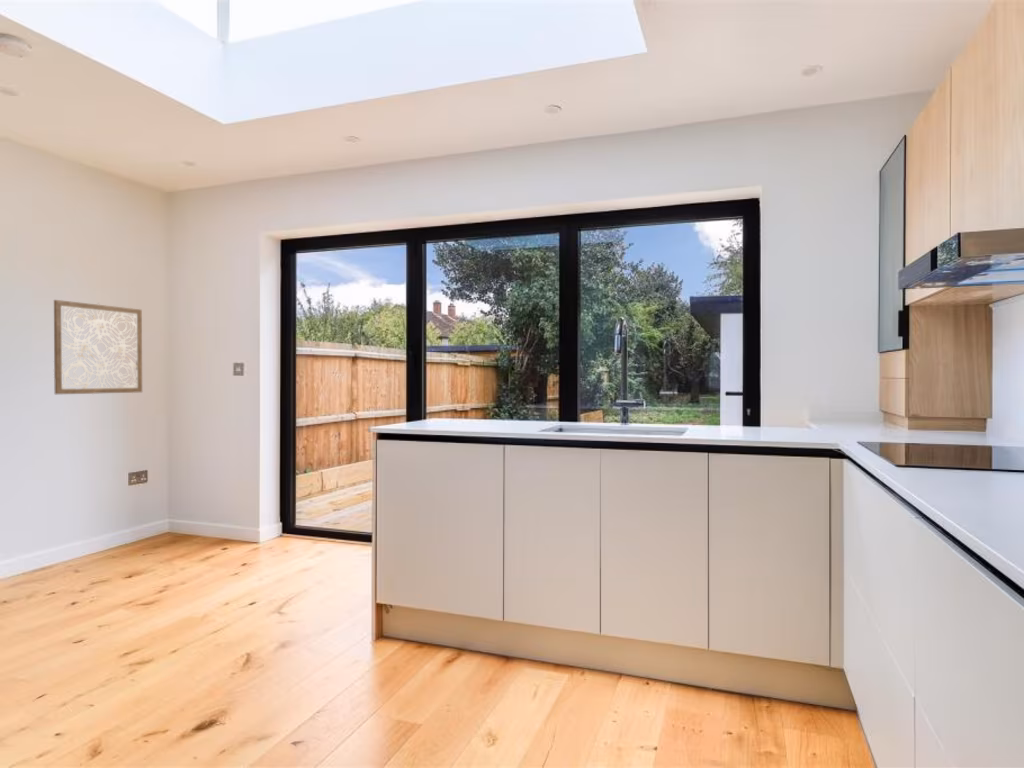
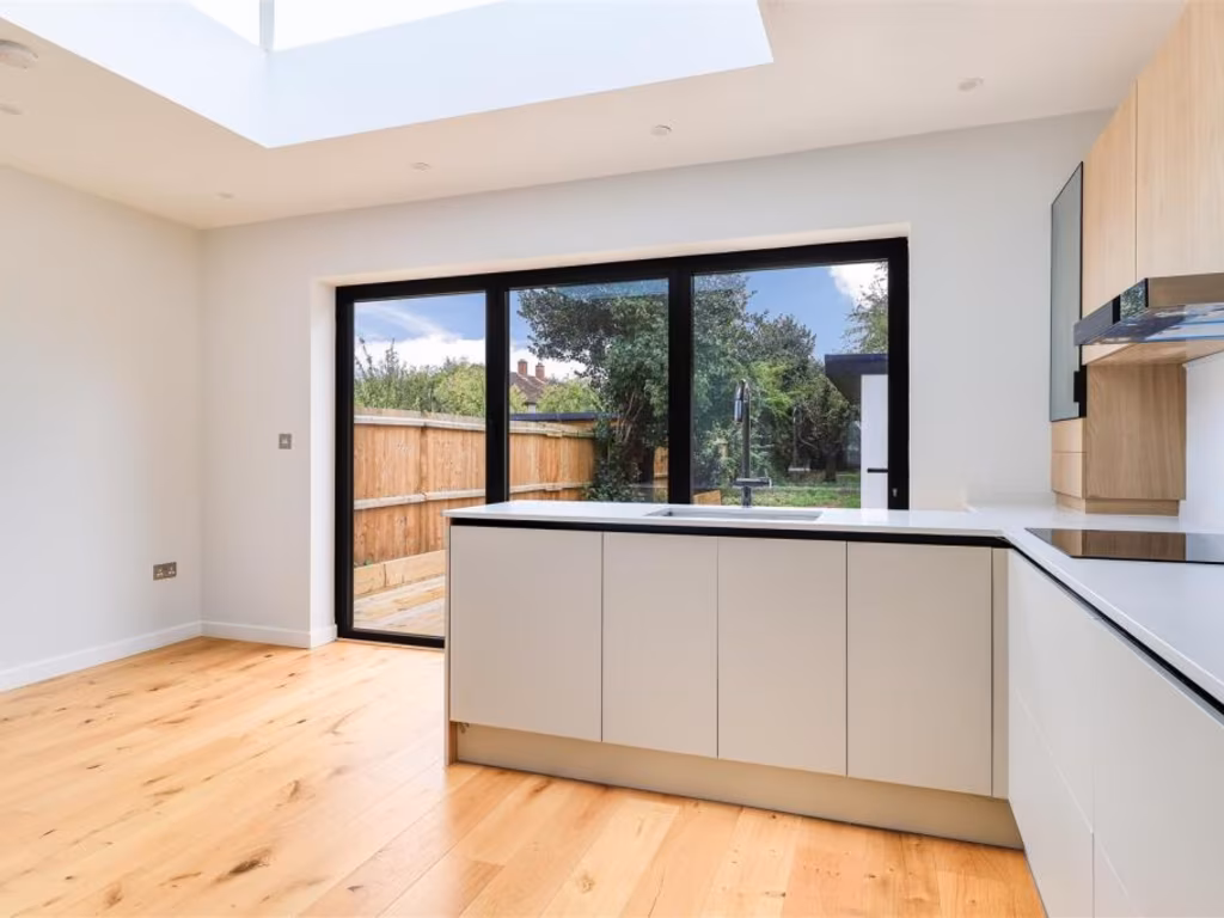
- wall art (98, 350)
